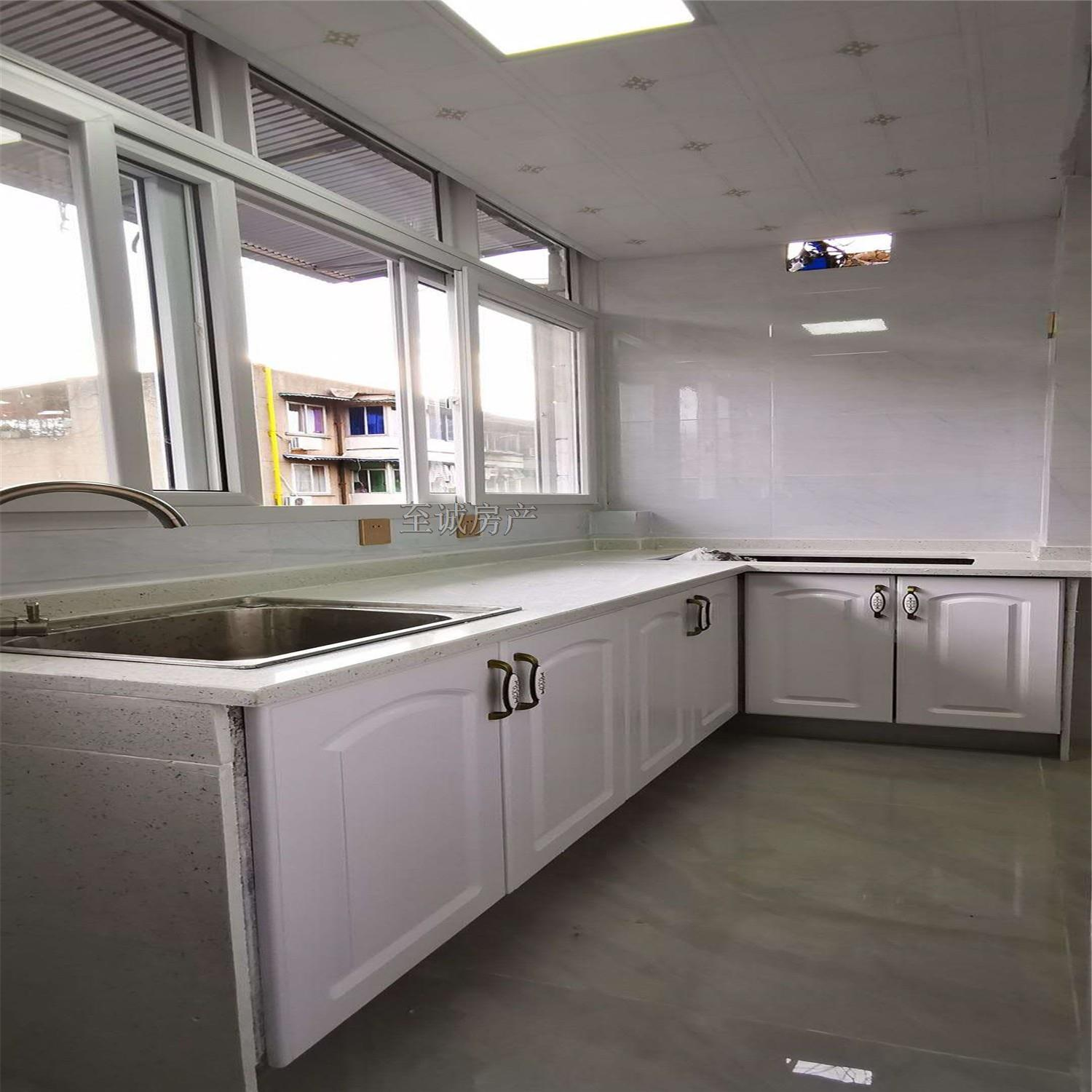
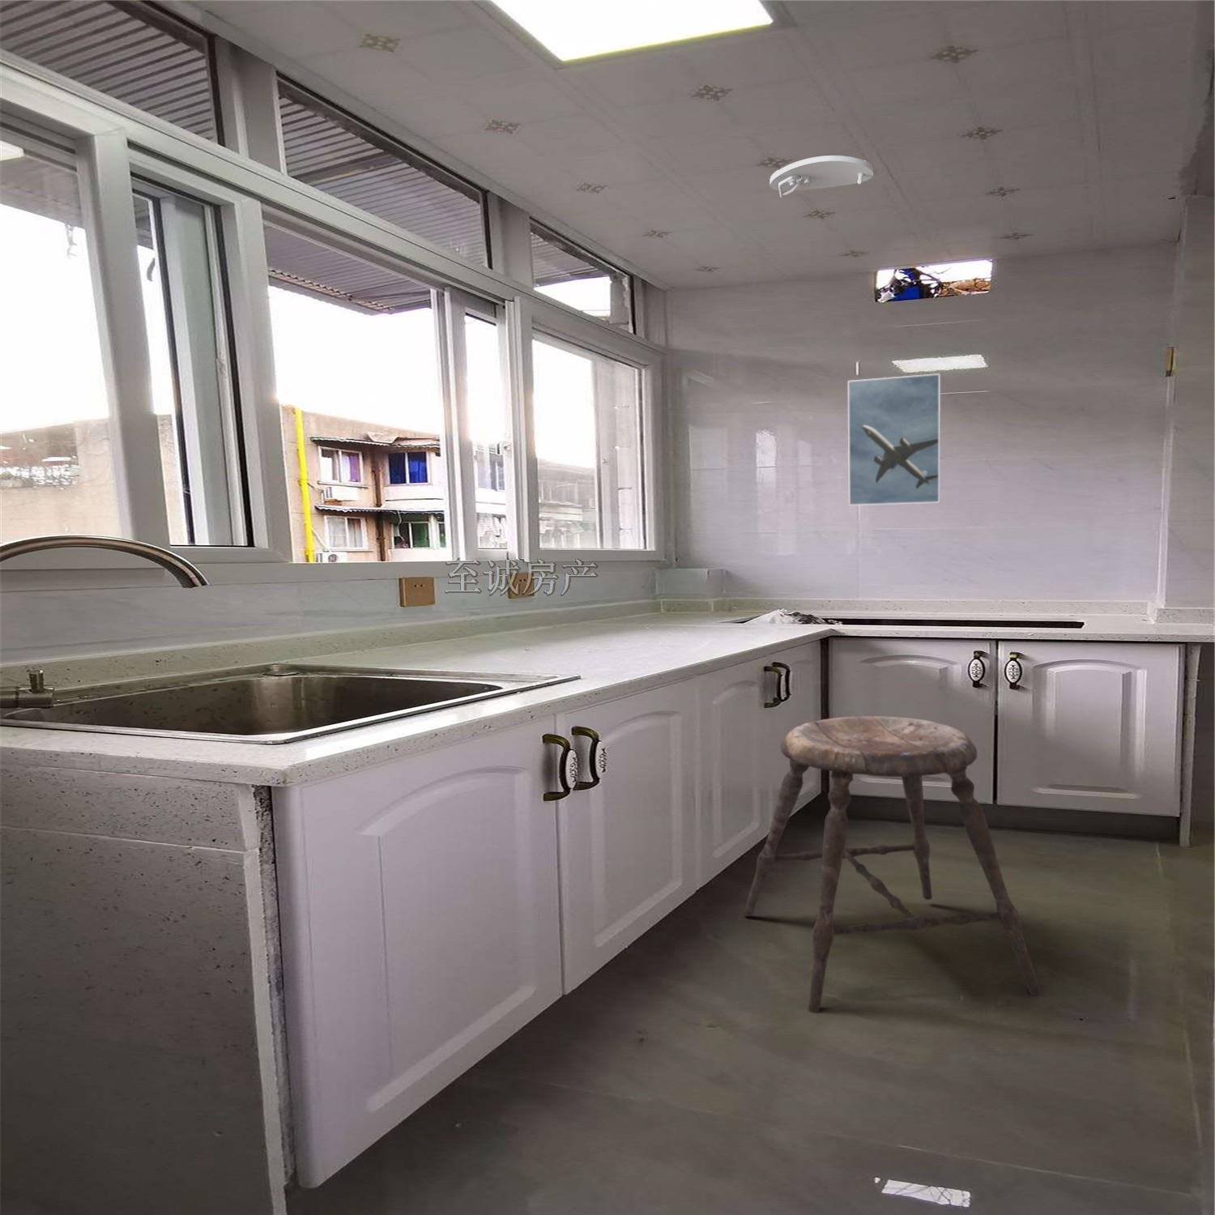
+ stool (878, 846)
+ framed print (893, 441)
+ smoke detector (820, 179)
